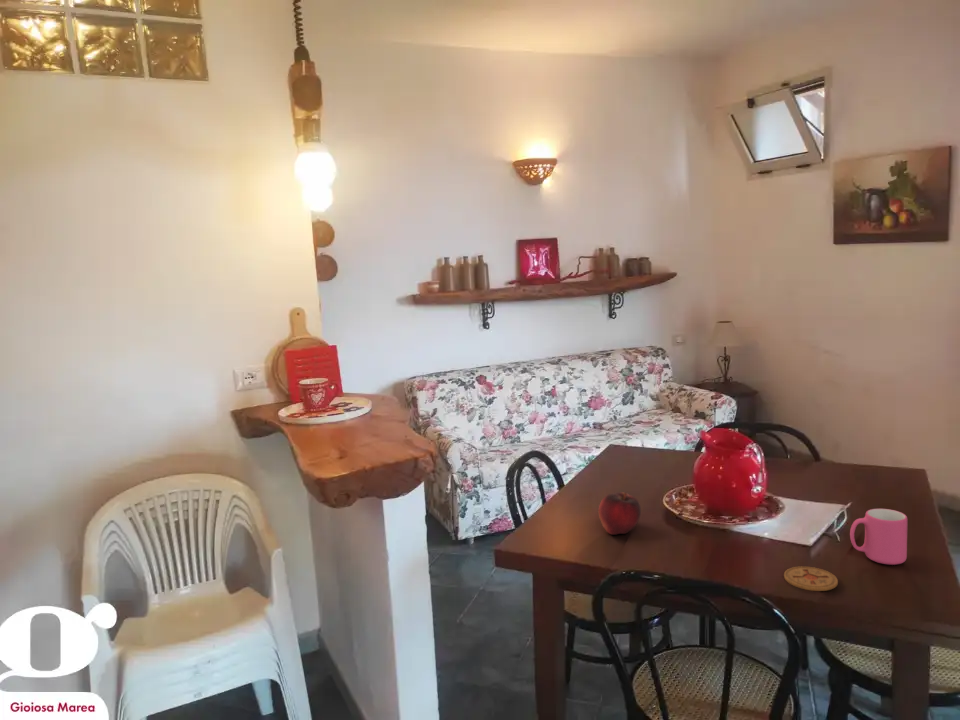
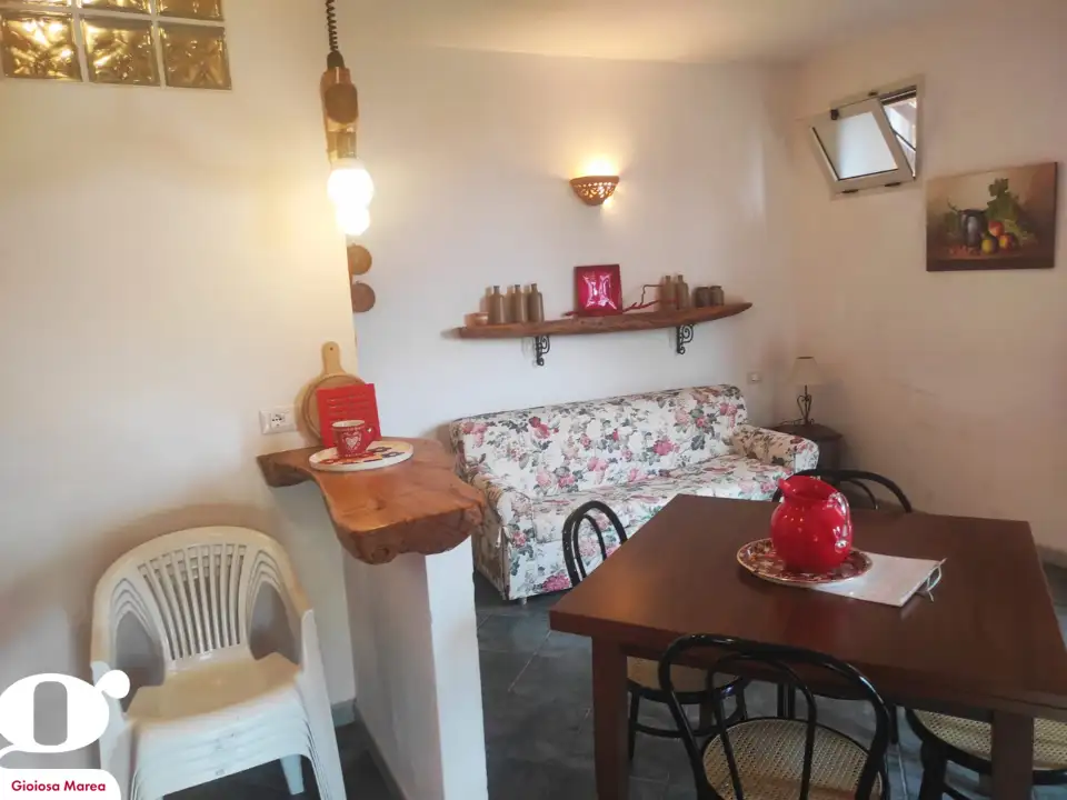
- mug (877, 536)
- fruit (619, 512)
- coaster (810, 578)
